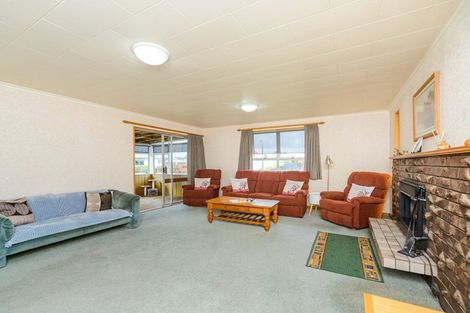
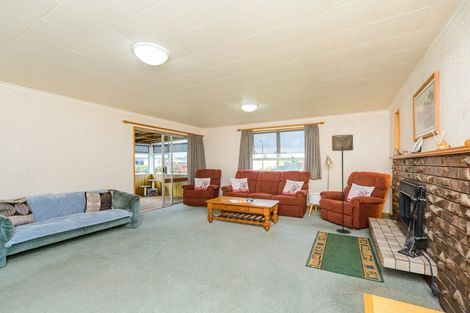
+ floor lamp (342, 183)
